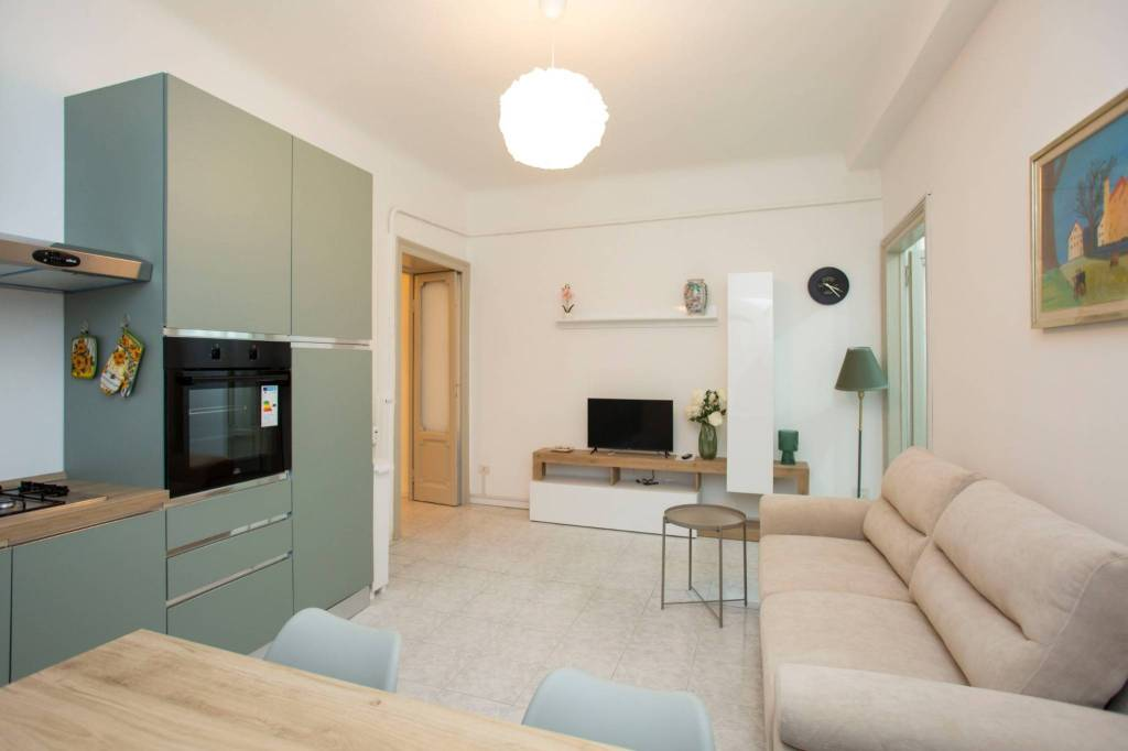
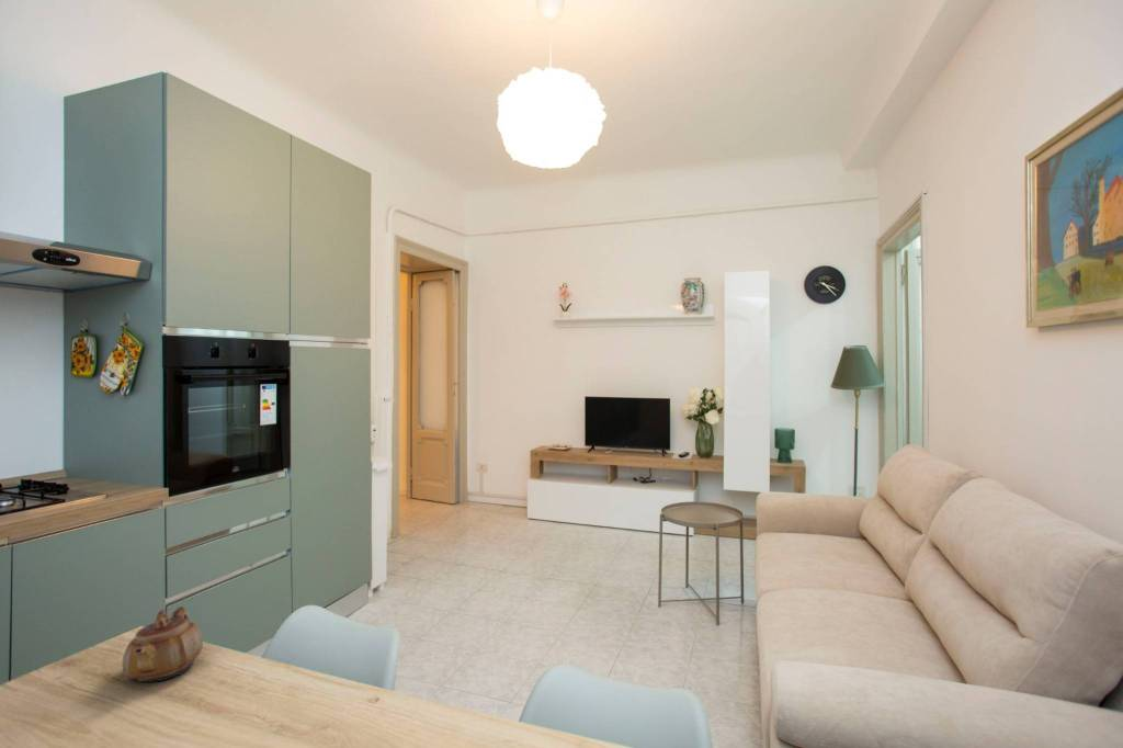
+ teapot (166, 638)
